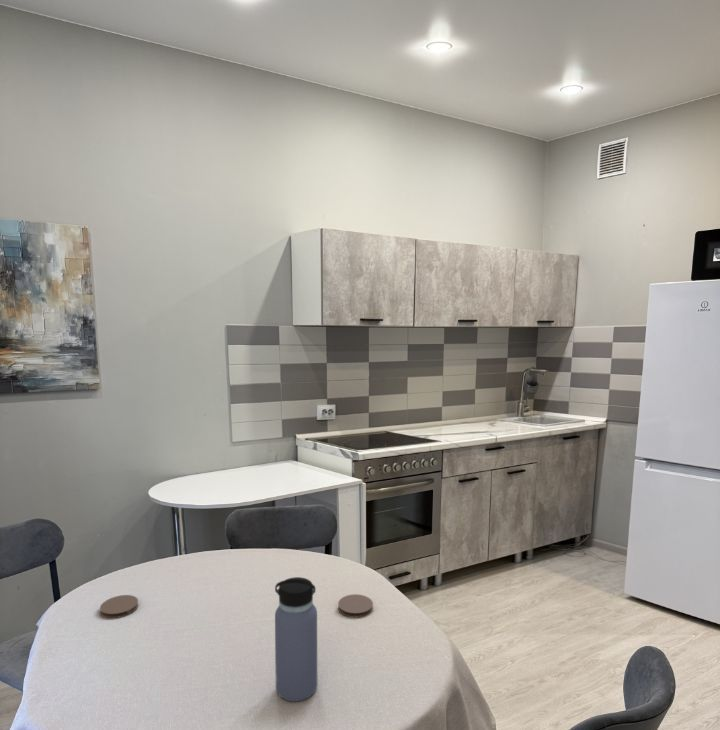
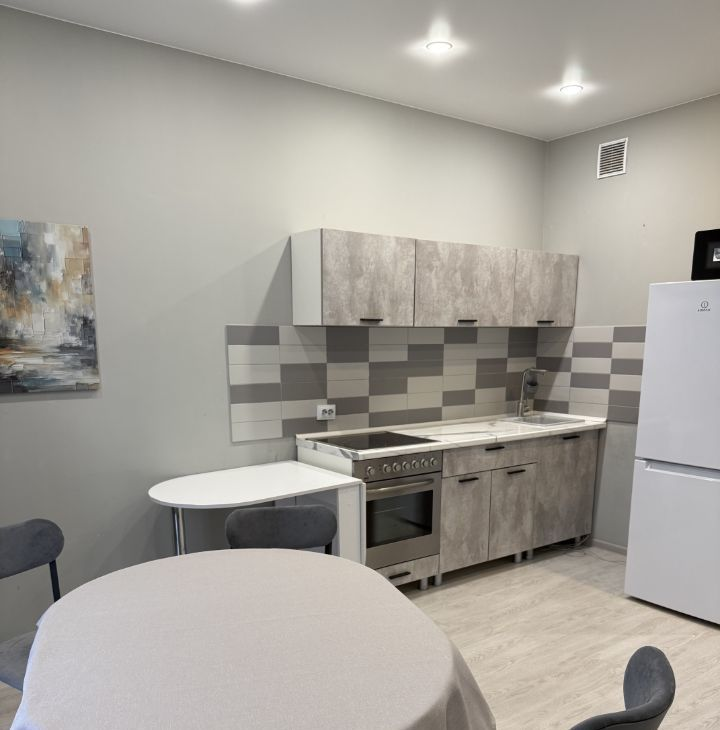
- water bottle (296, 630)
- coaster (119, 606)
- coaster (355, 605)
